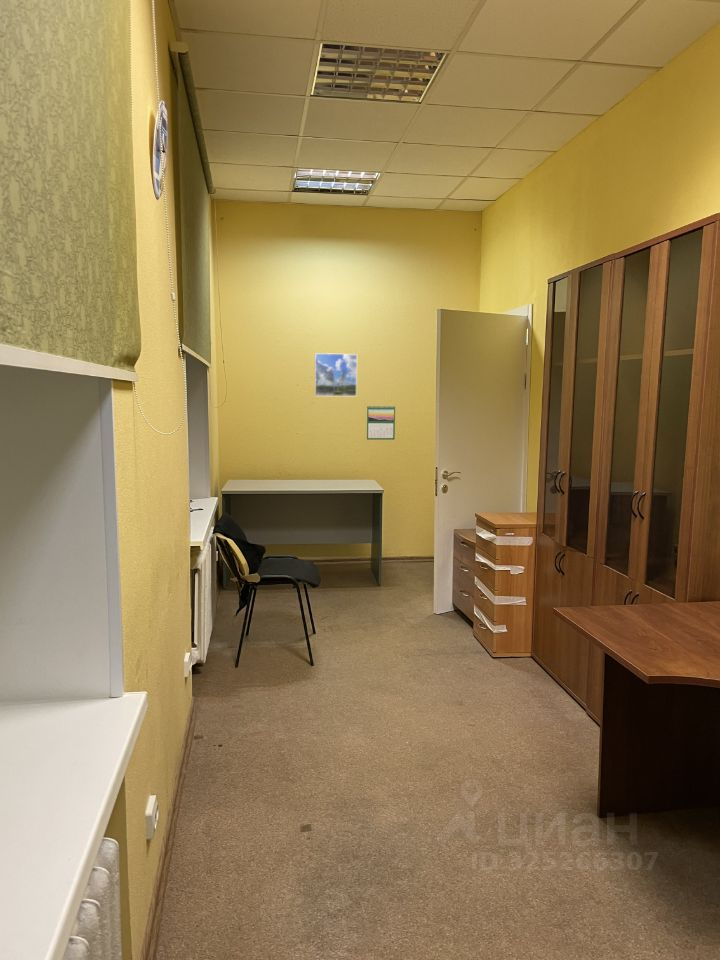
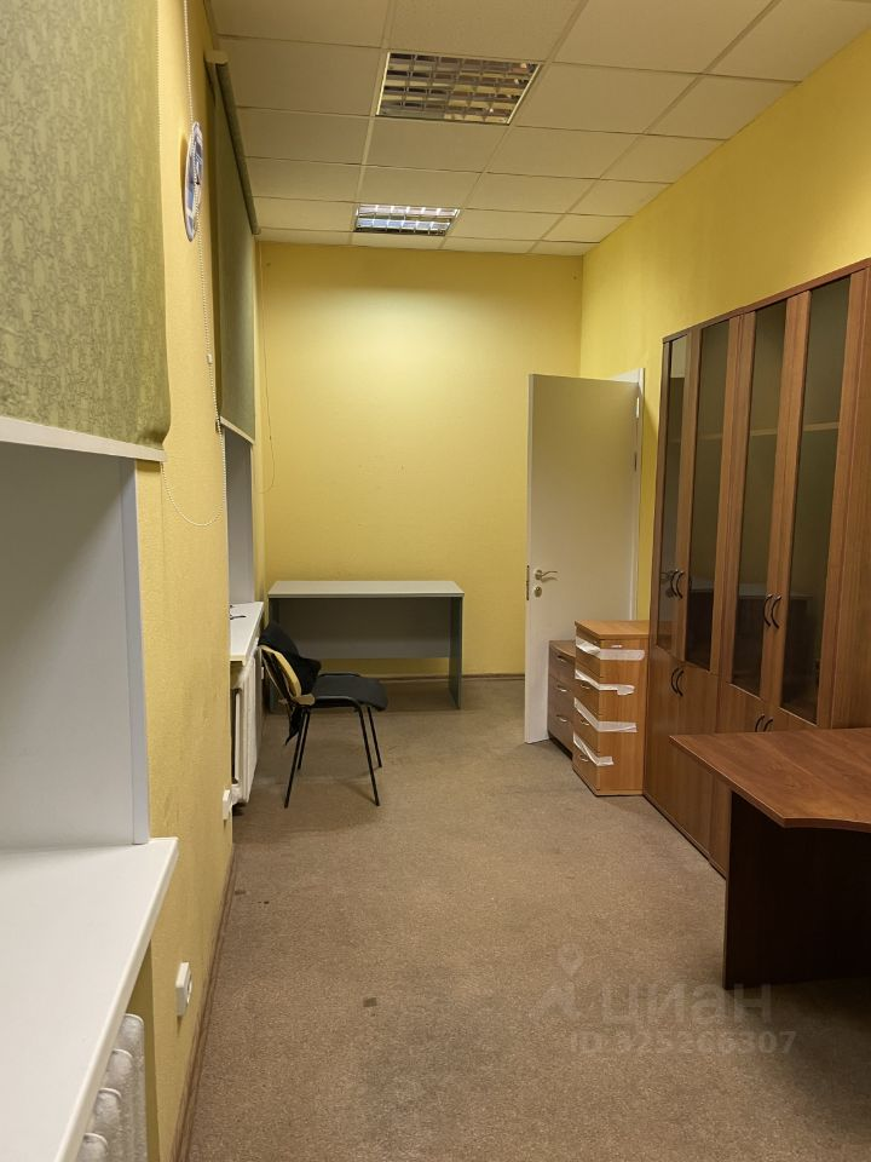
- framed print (335, 375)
- calendar (381, 422)
